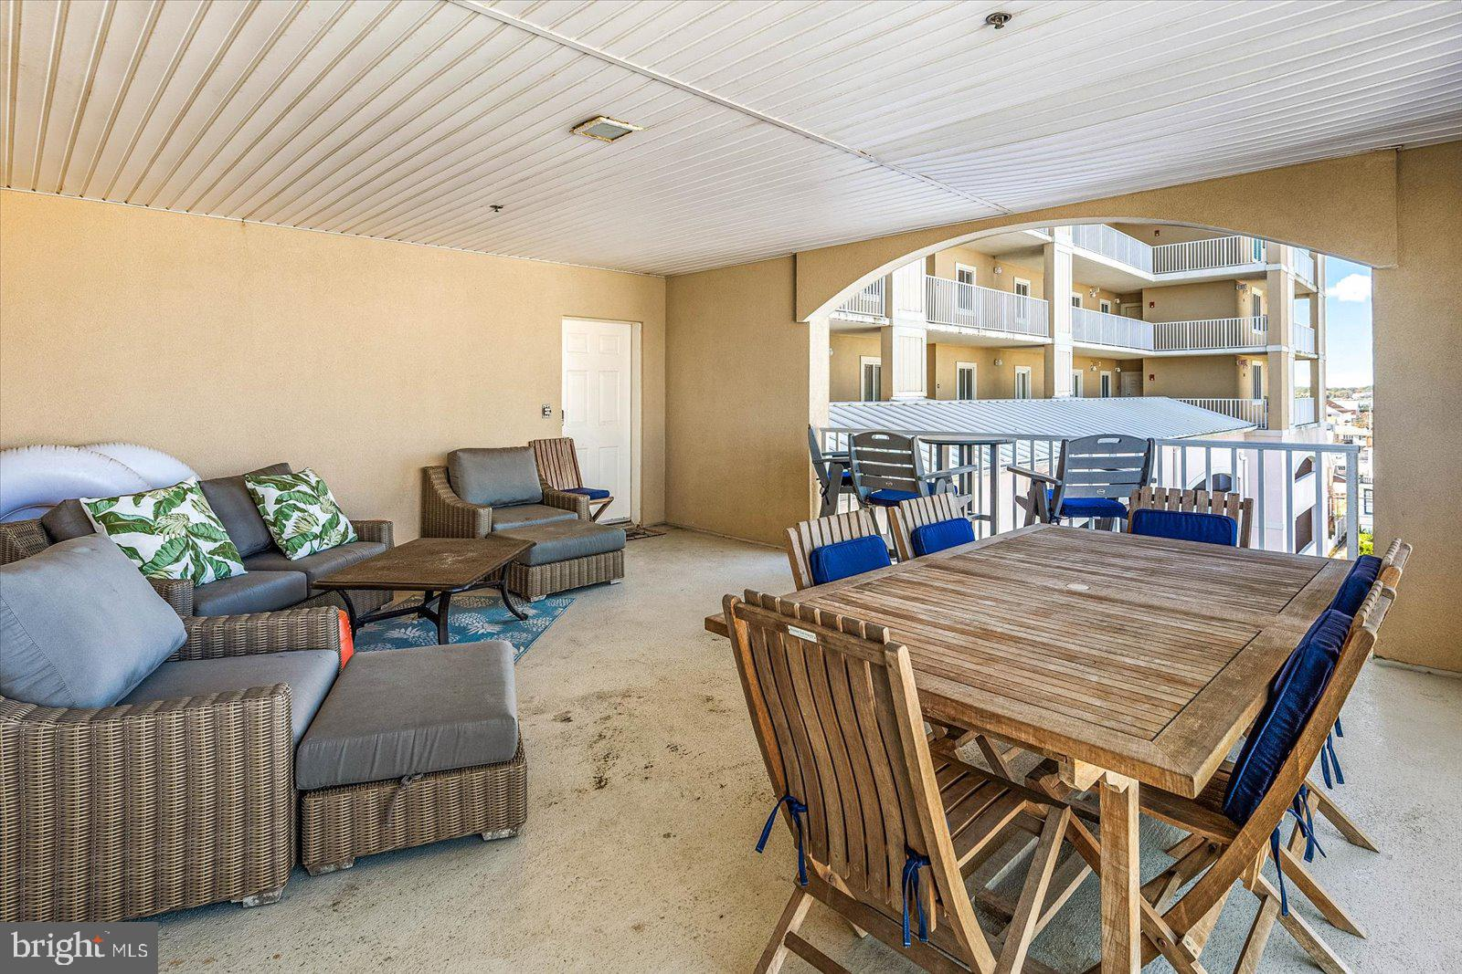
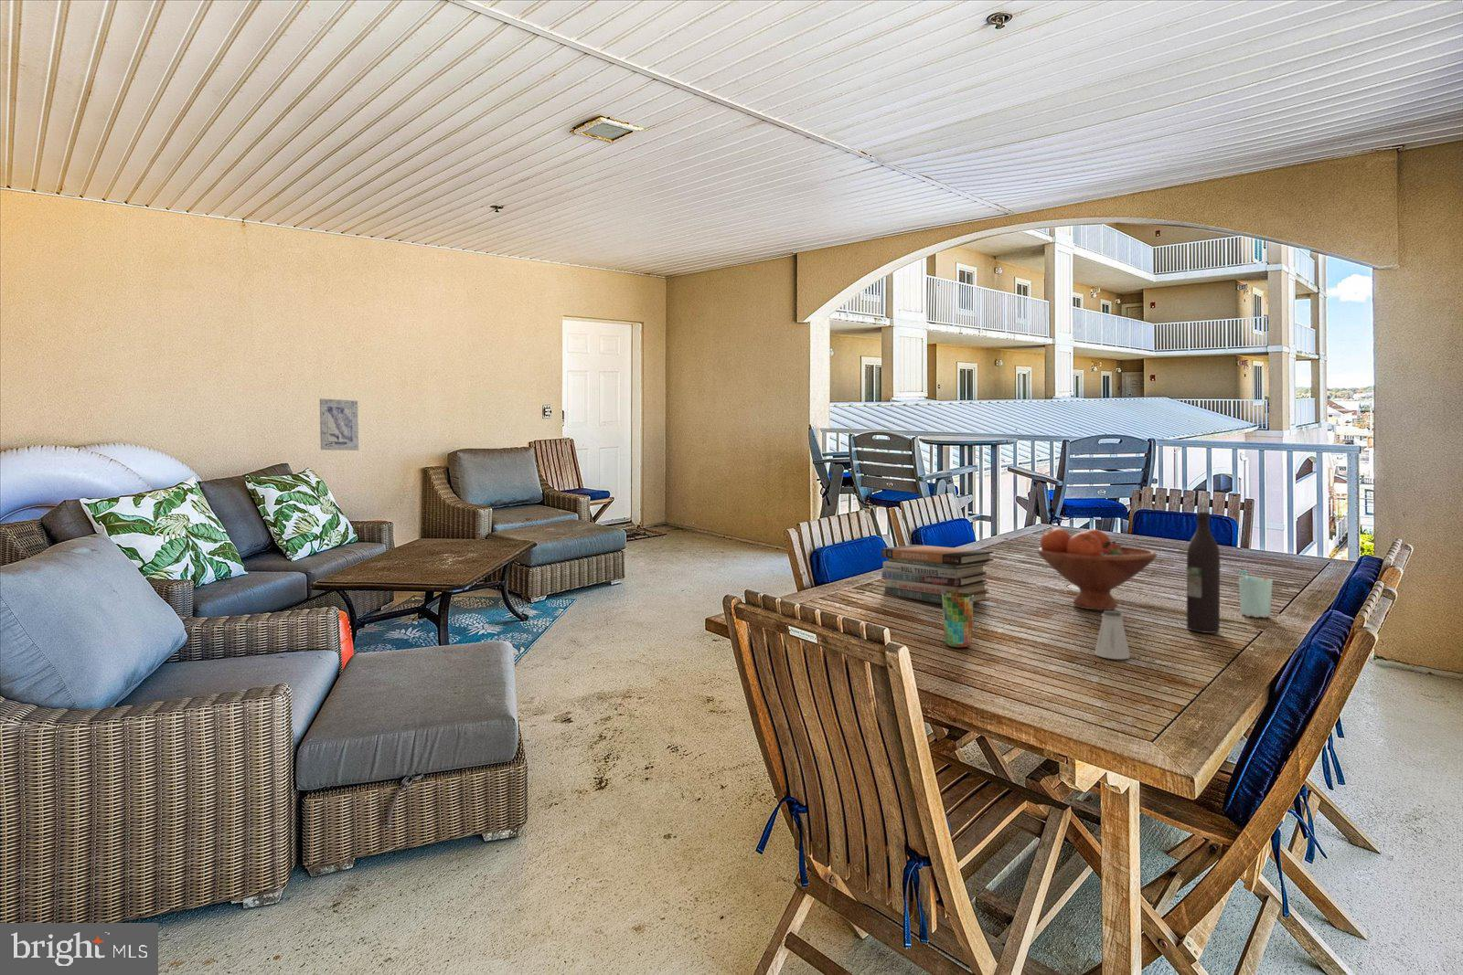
+ wine bottle (1203, 571)
+ fruit bowl (1094, 567)
+ cup (1255, 593)
+ saltshaker (1111, 633)
+ cup (957, 619)
+ book stack (934, 573)
+ wall art (340, 424)
